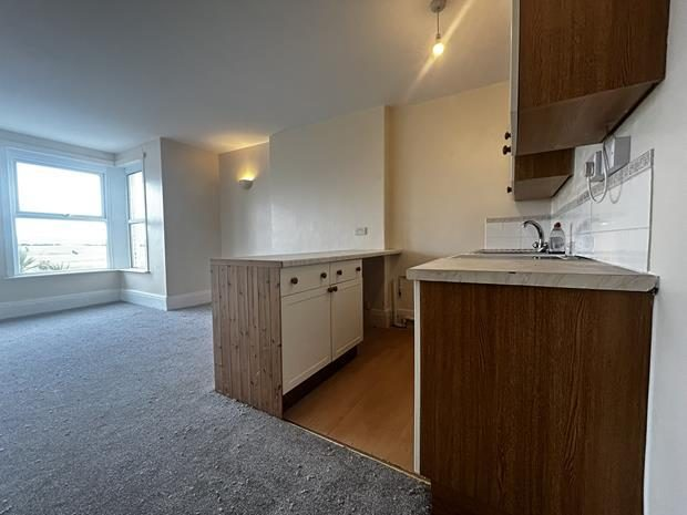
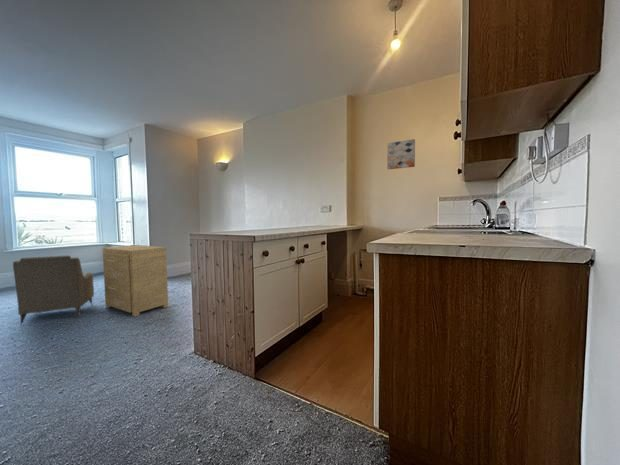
+ wall art (400, 154)
+ side table (133, 277)
+ armchair (56, 273)
